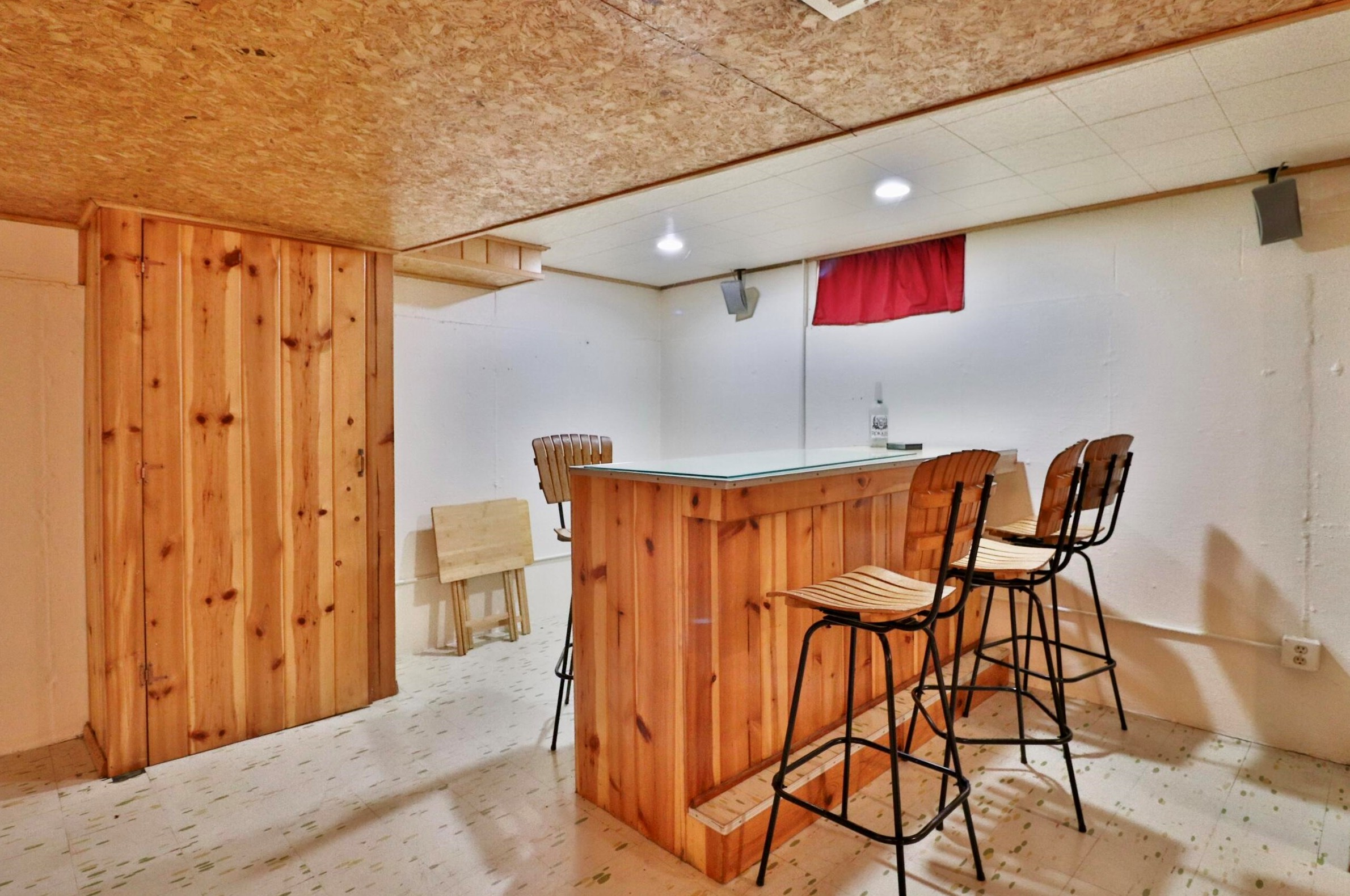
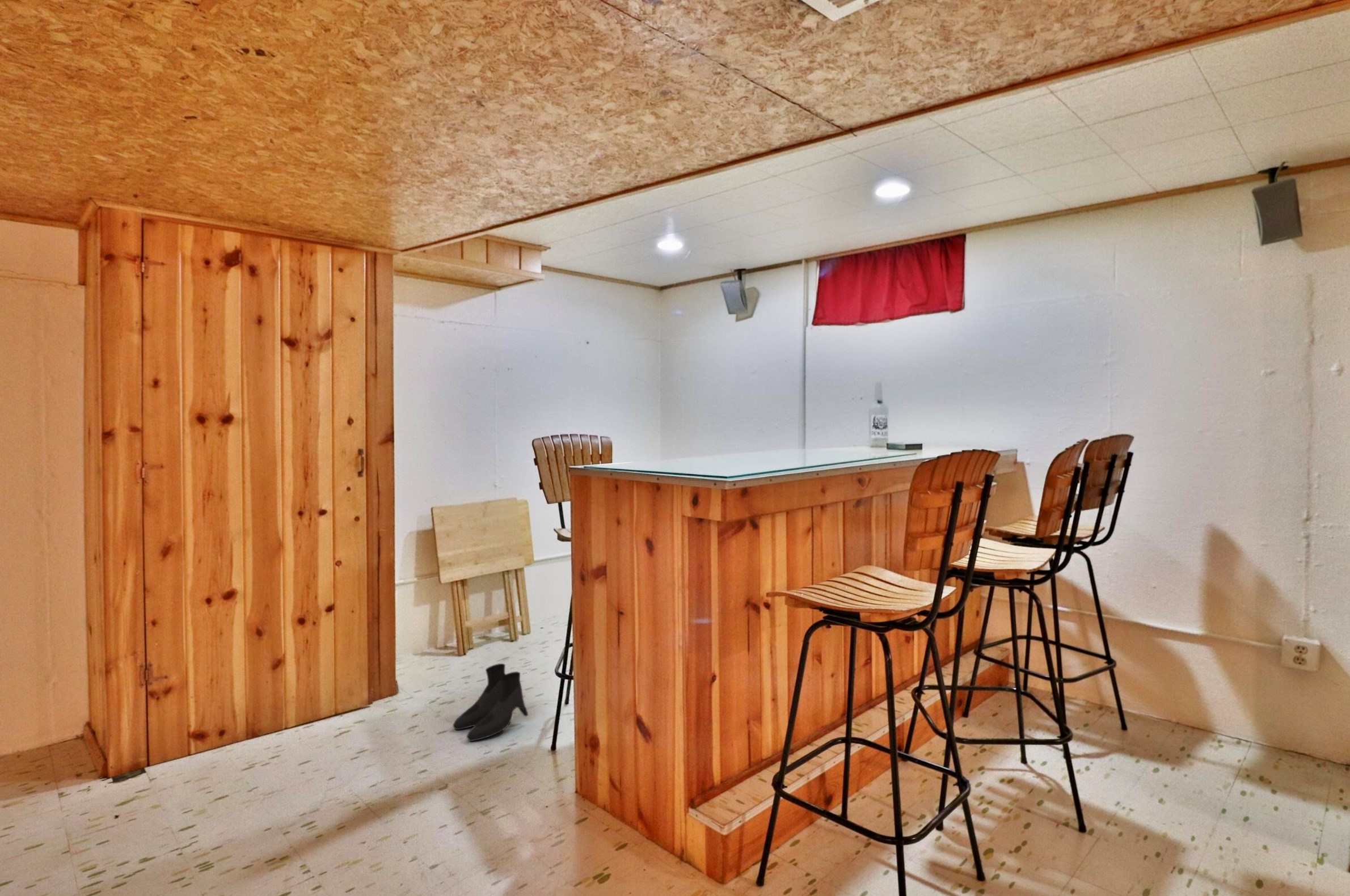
+ boots (490, 698)
